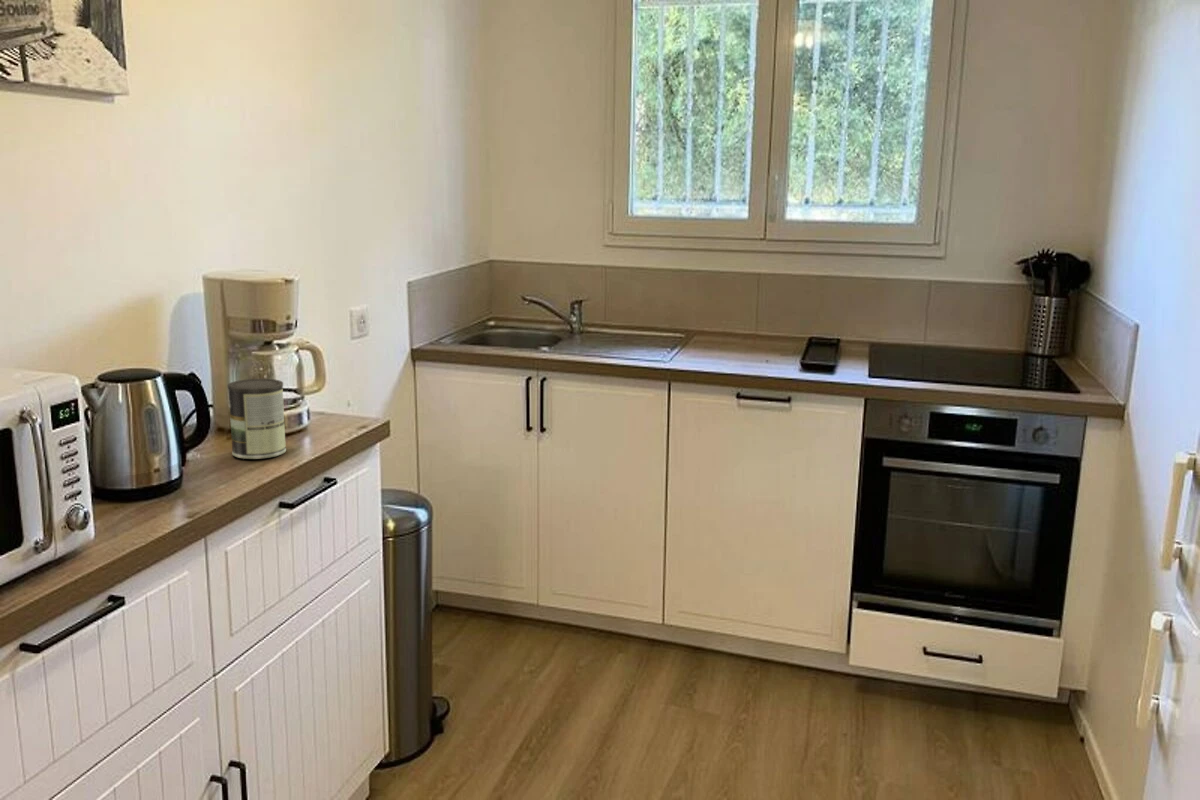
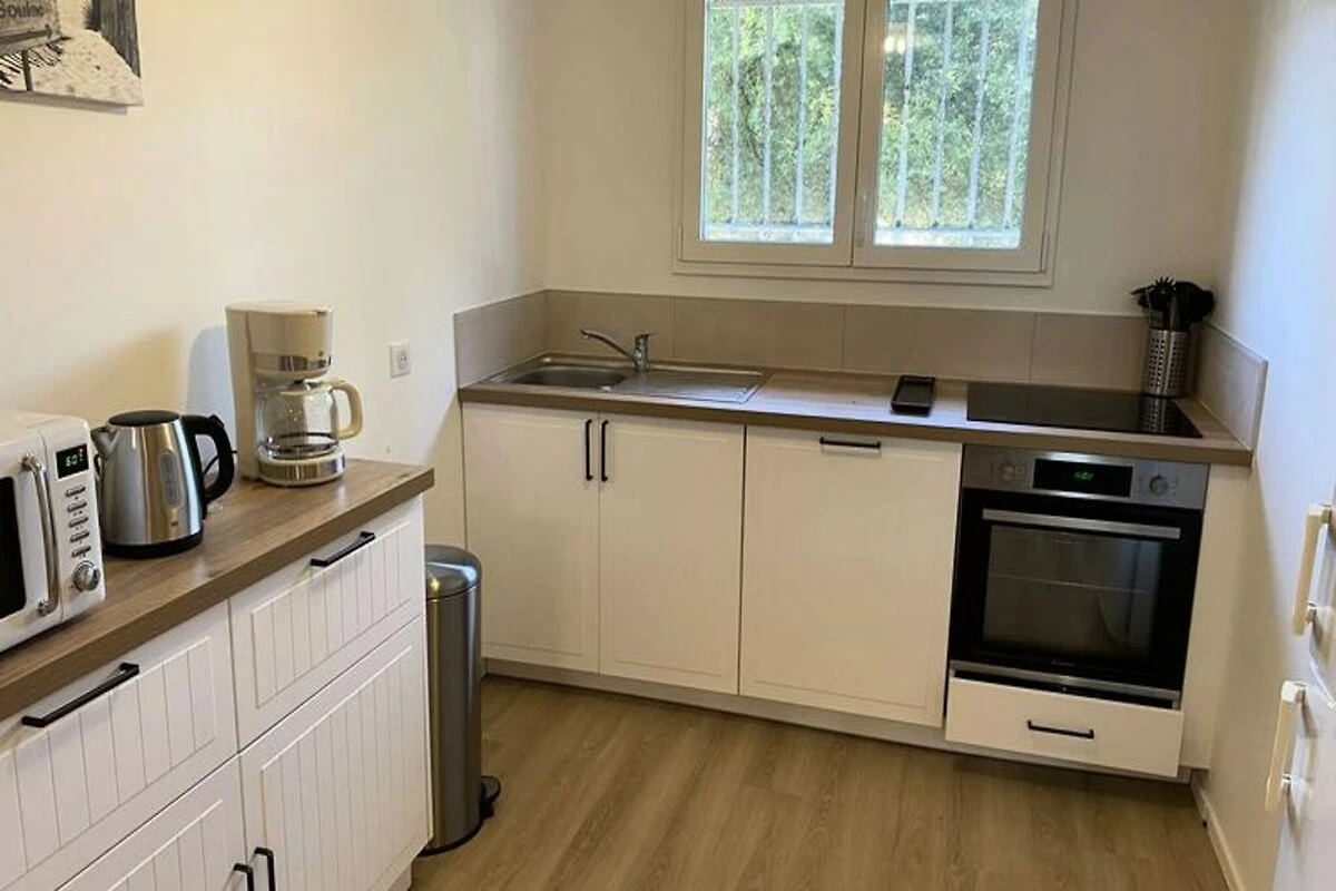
- coffee can (257, 418)
